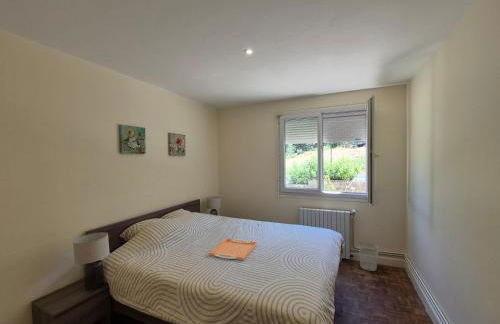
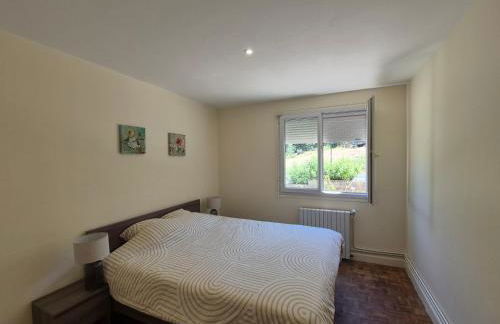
- serving tray (234, 248)
- wastebasket (368, 256)
